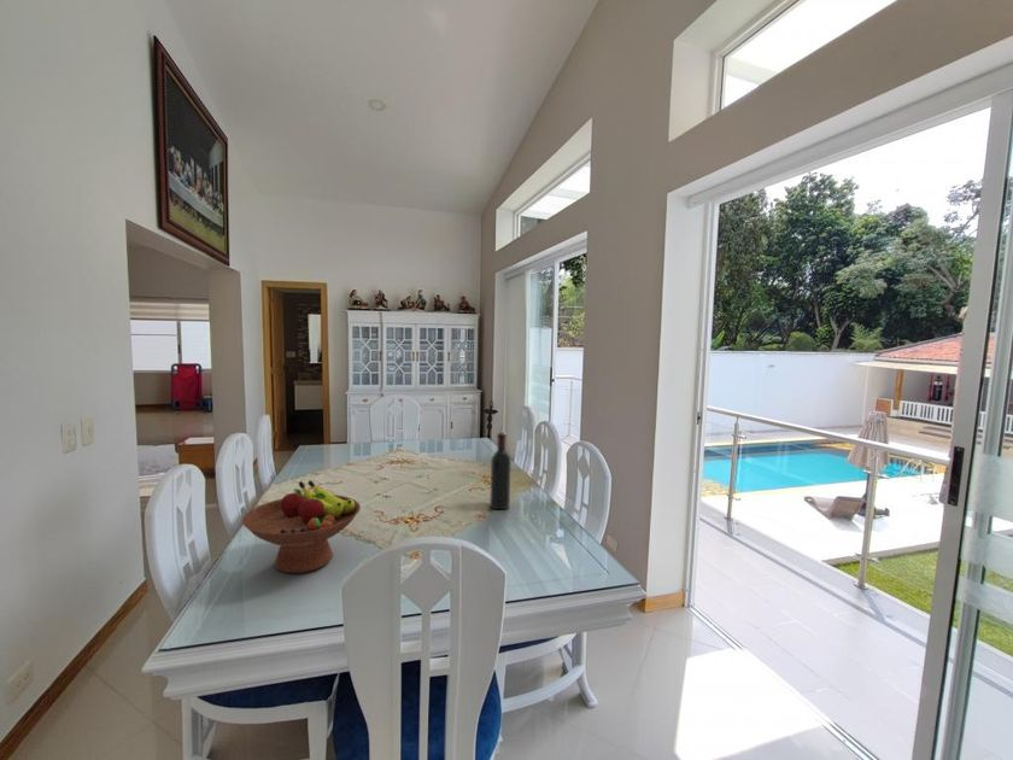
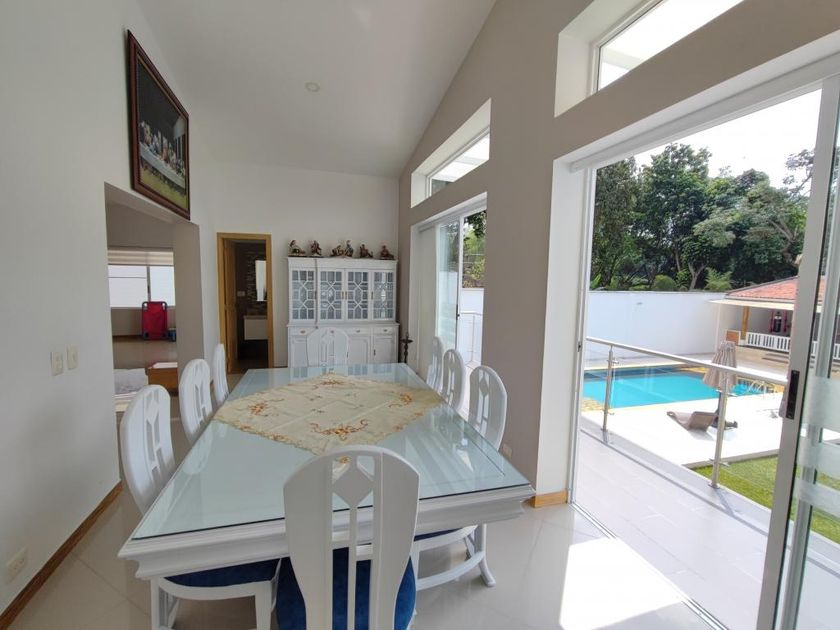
- wine bottle (500, 469)
- fruit bowl (304, 526)
